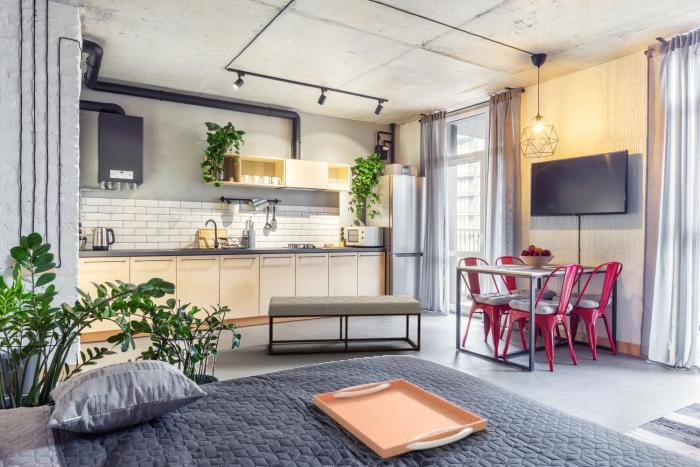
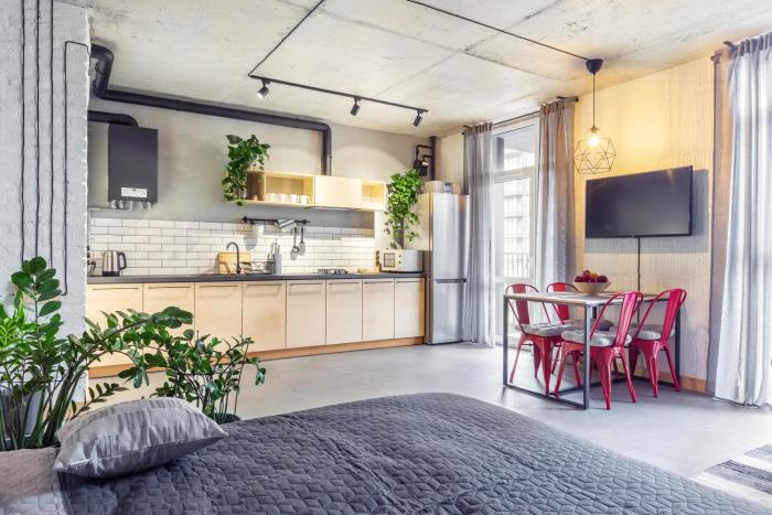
- serving tray (394, 411)
- bench (345, 322)
